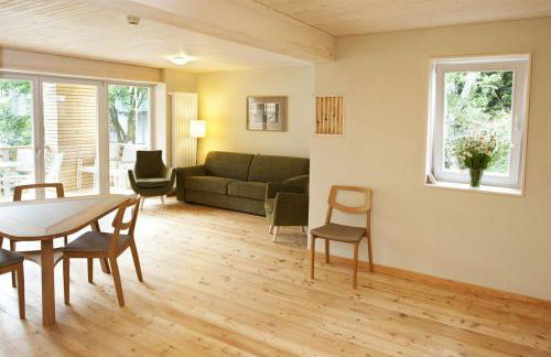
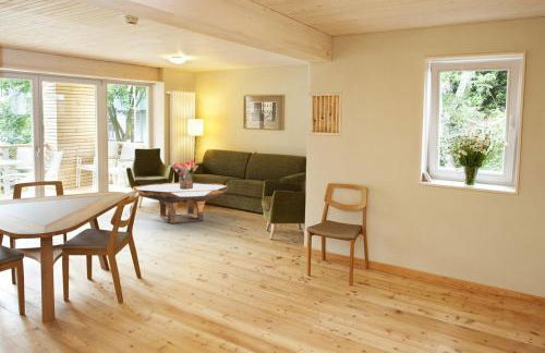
+ bouquet (184, 173)
+ coffee table (181, 200)
